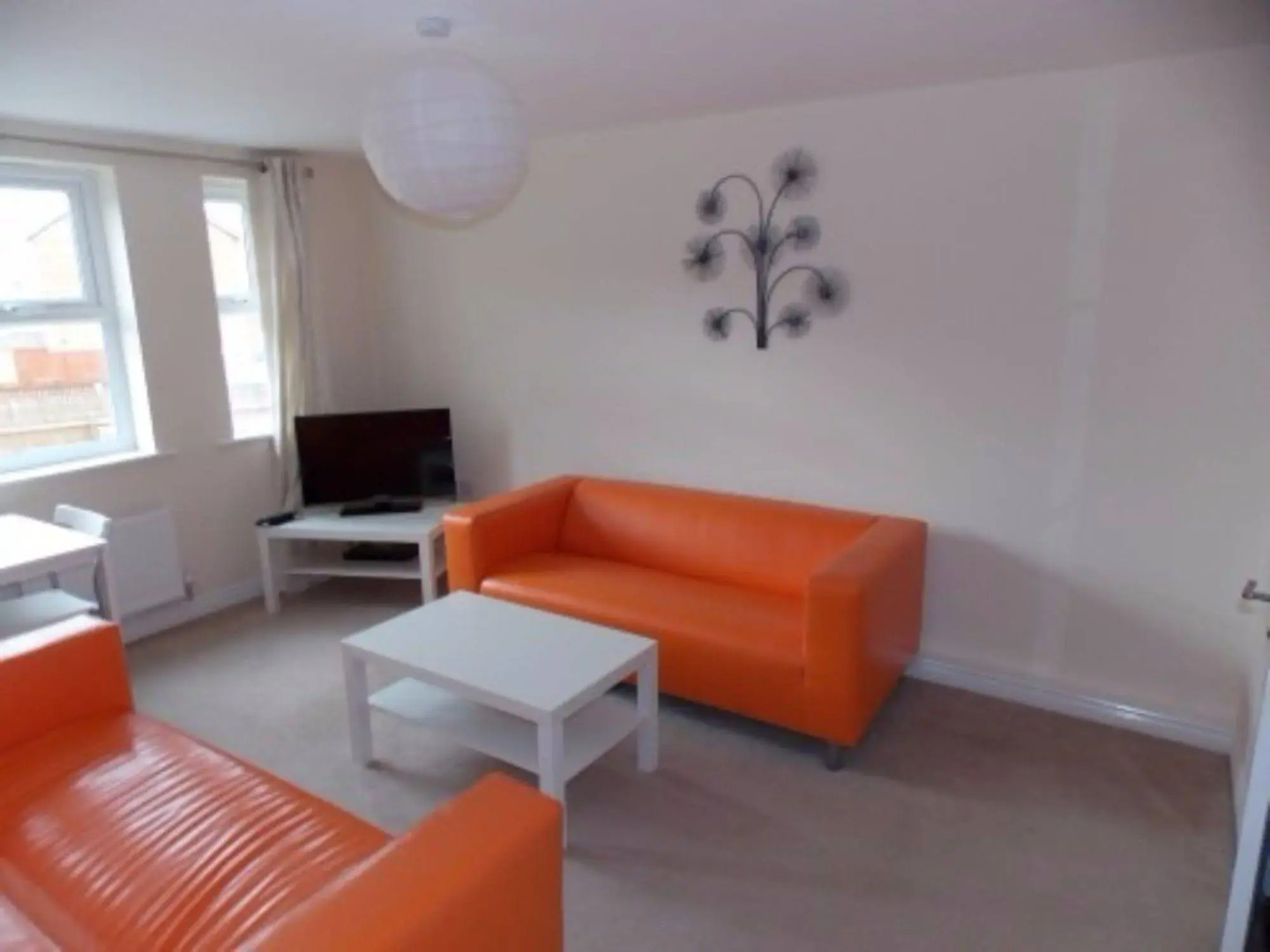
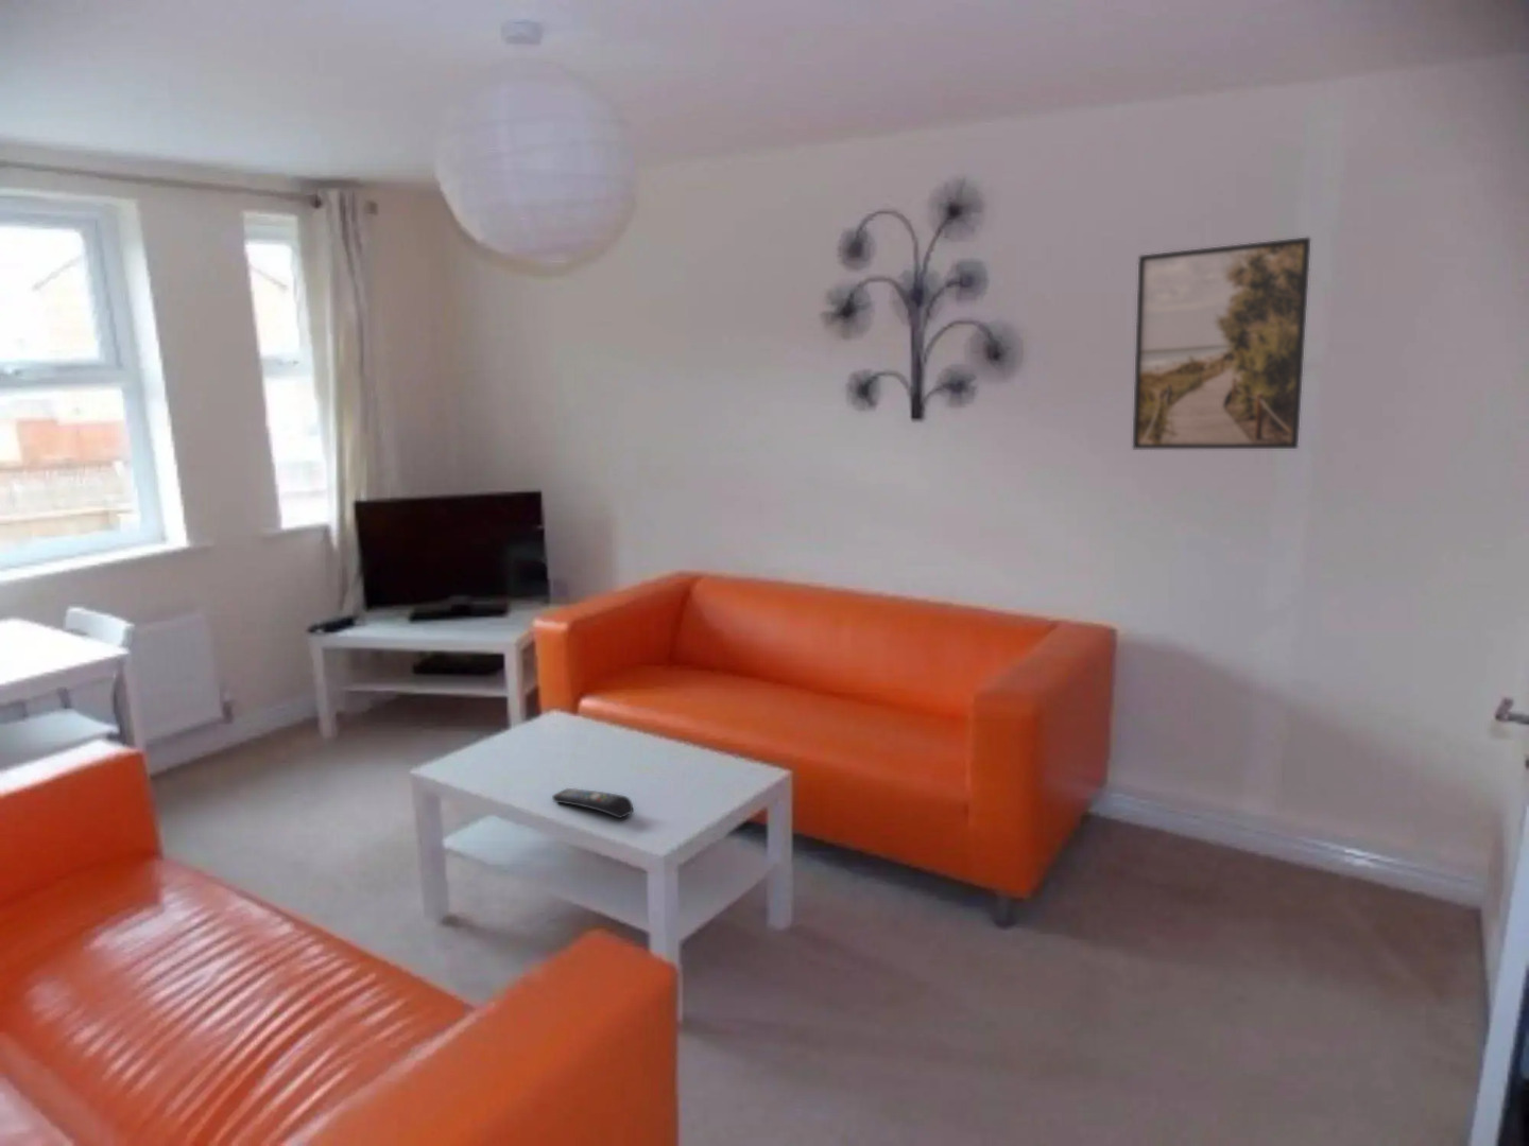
+ remote control (592, 801)
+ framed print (1216, 349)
